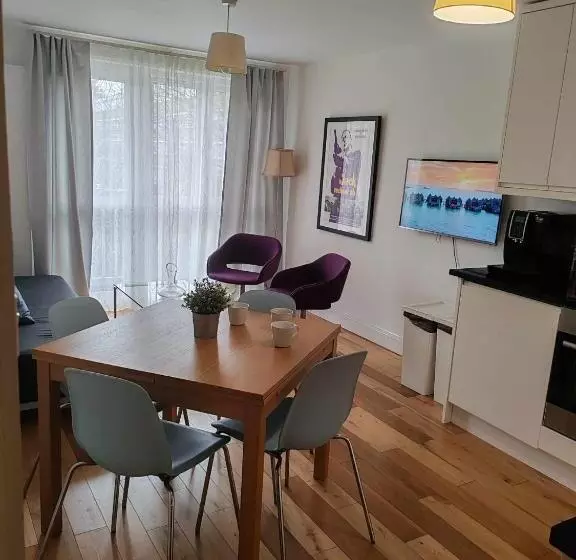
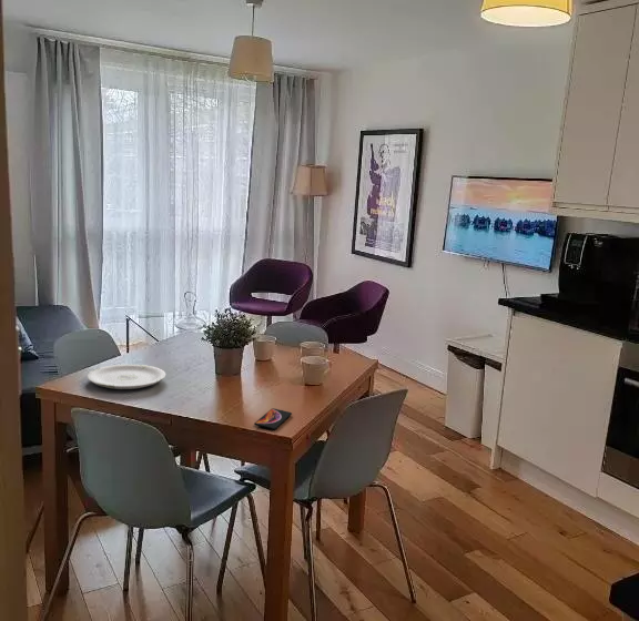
+ plate (126, 377)
+ smartphone (273, 418)
